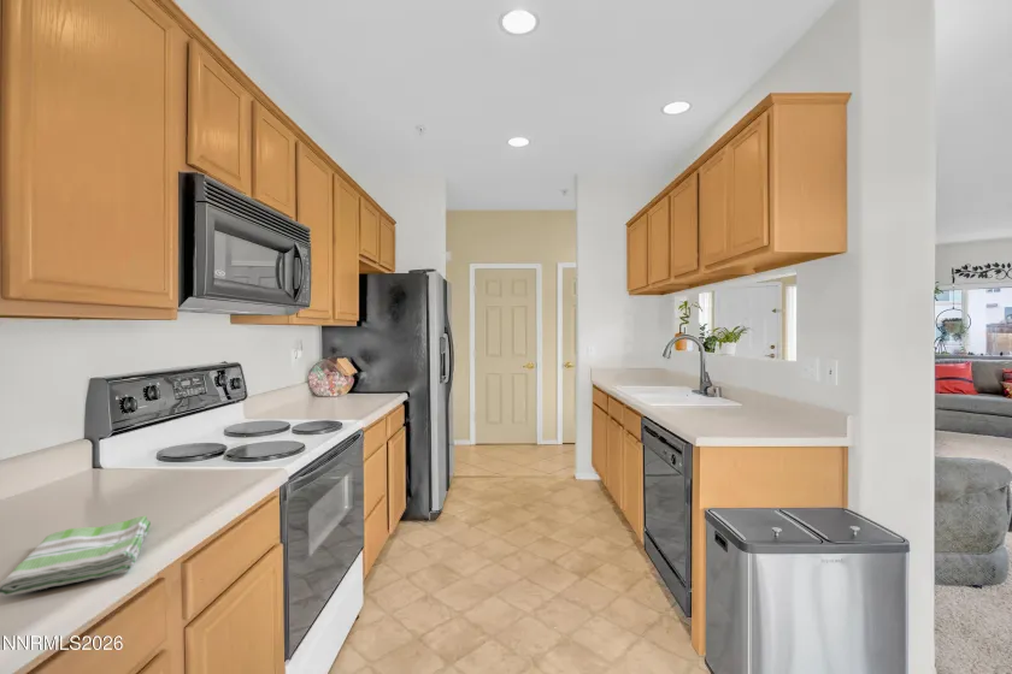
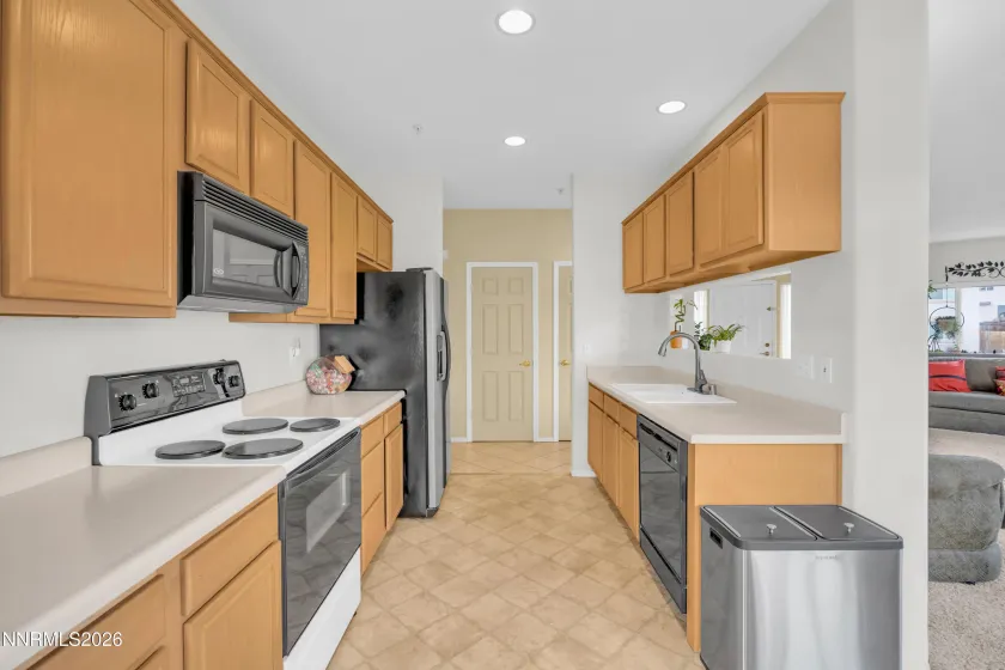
- dish towel (84, 548)
